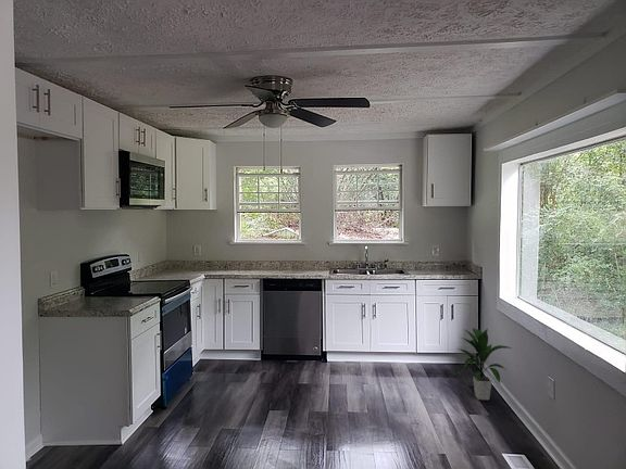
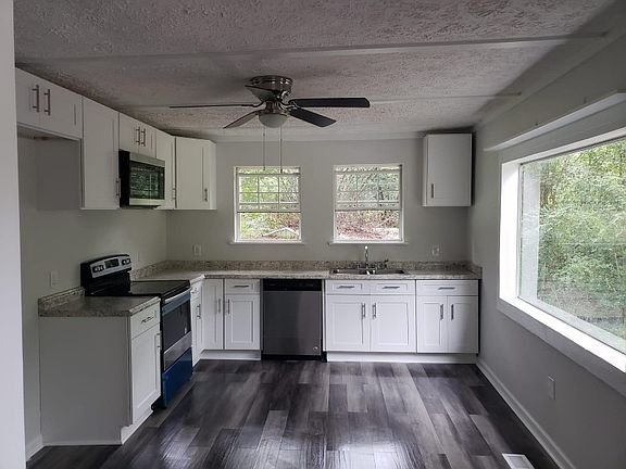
- indoor plant (478, 360)
